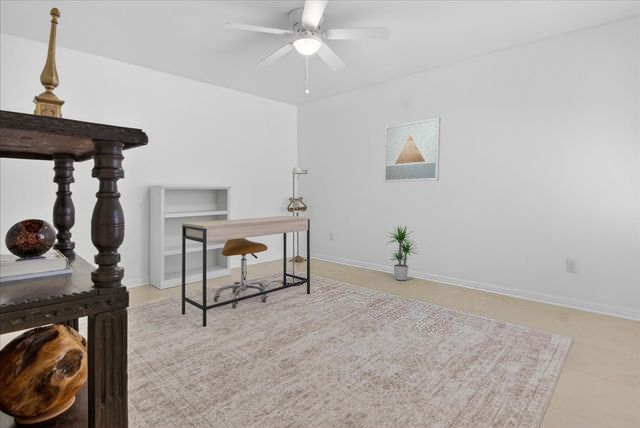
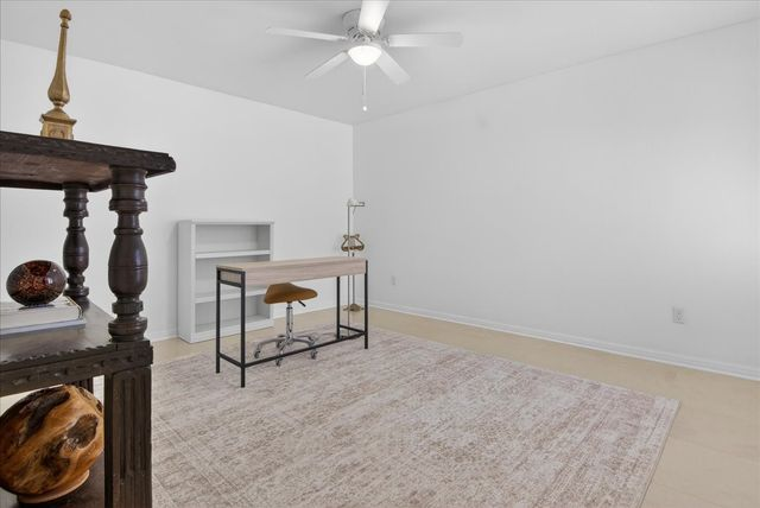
- wall art (410, 152)
- potted plant (402, 251)
